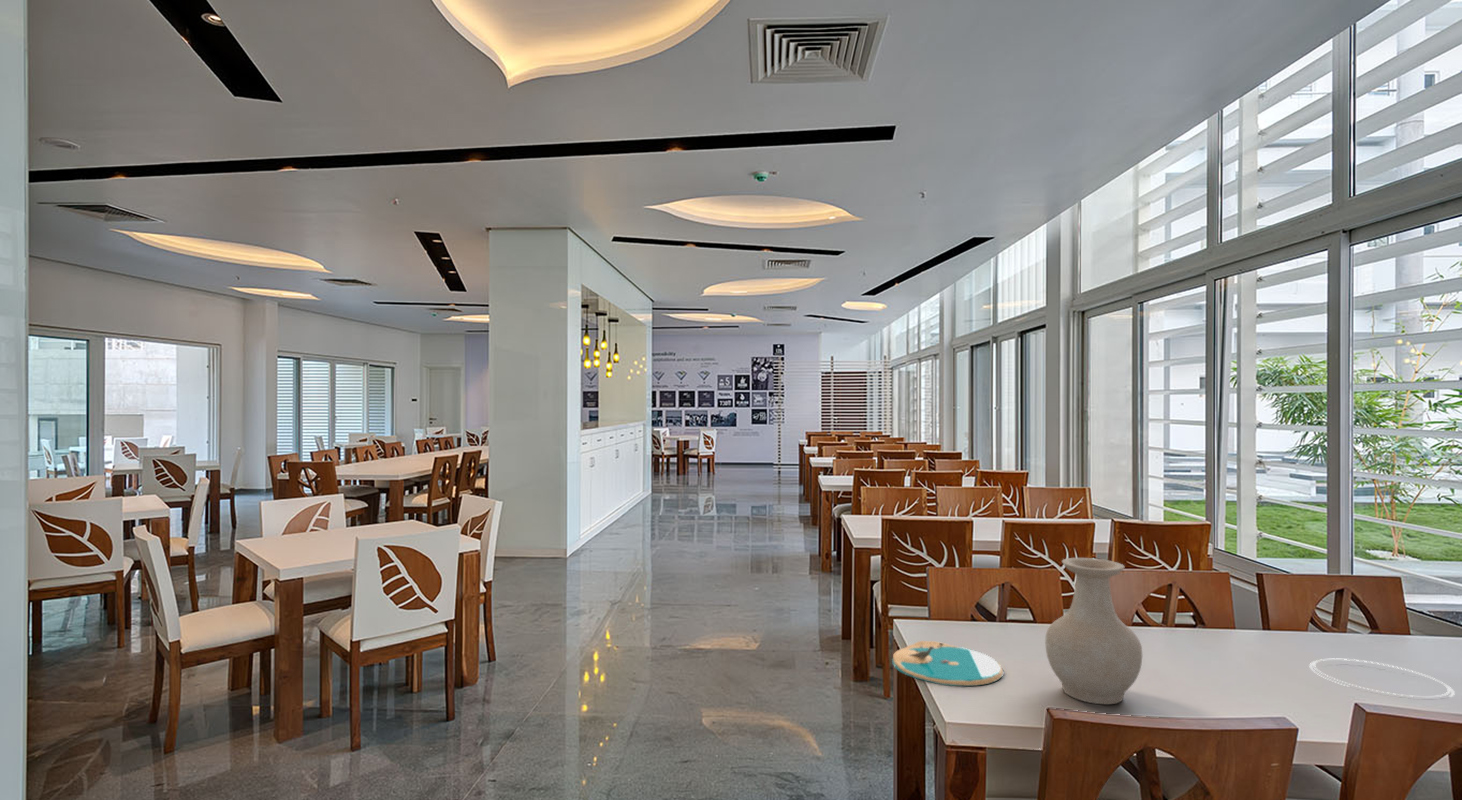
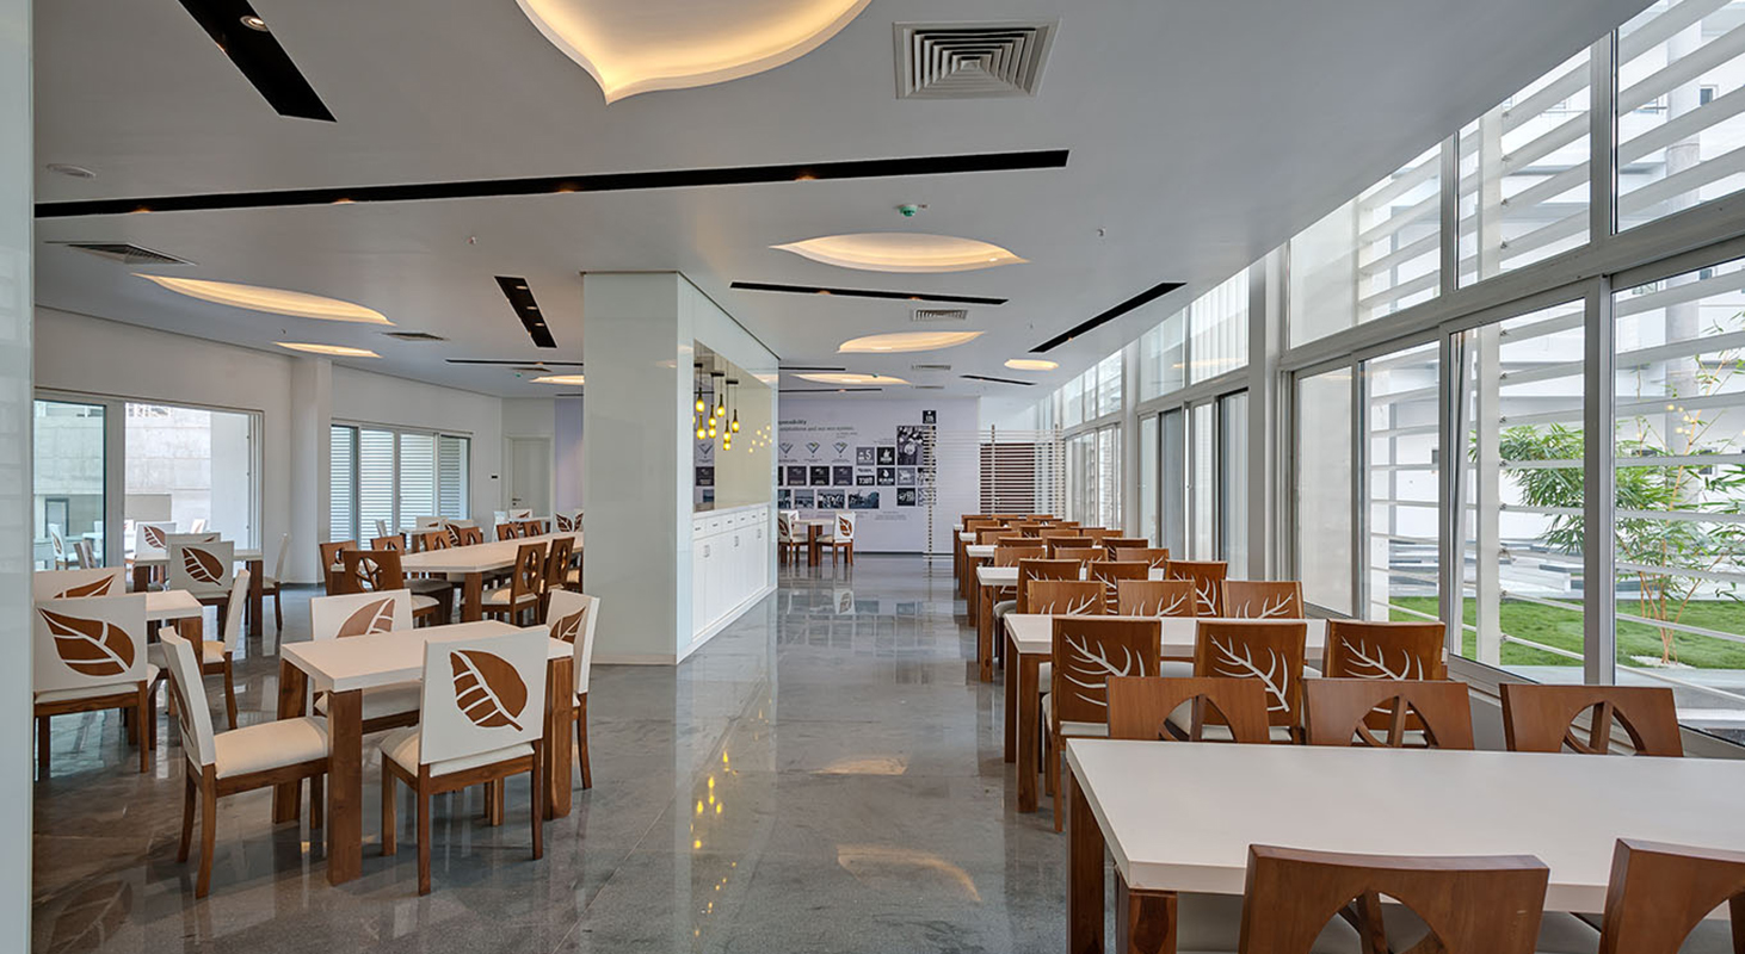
- vase (1092, 628)
- plate (946, 656)
- plate (1380, 664)
